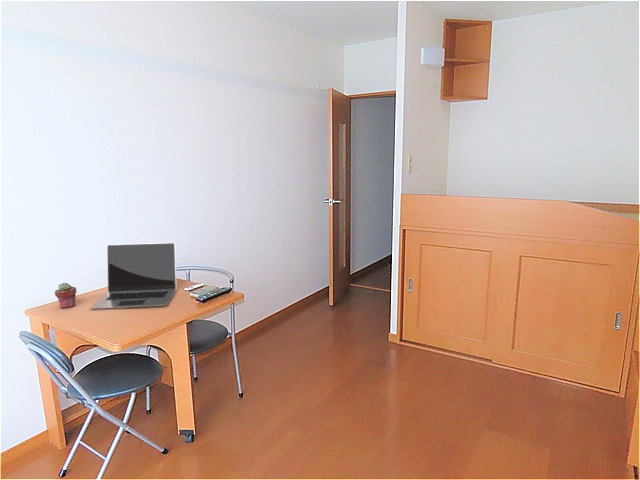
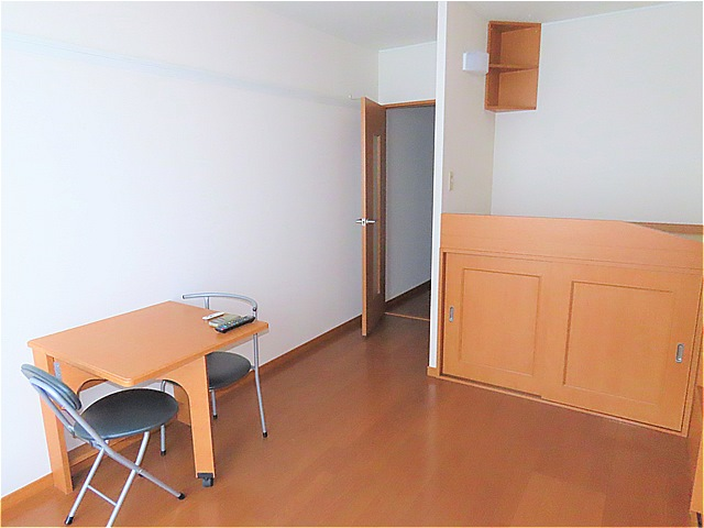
- laptop (135, 273)
- potted succulent (66, 294)
